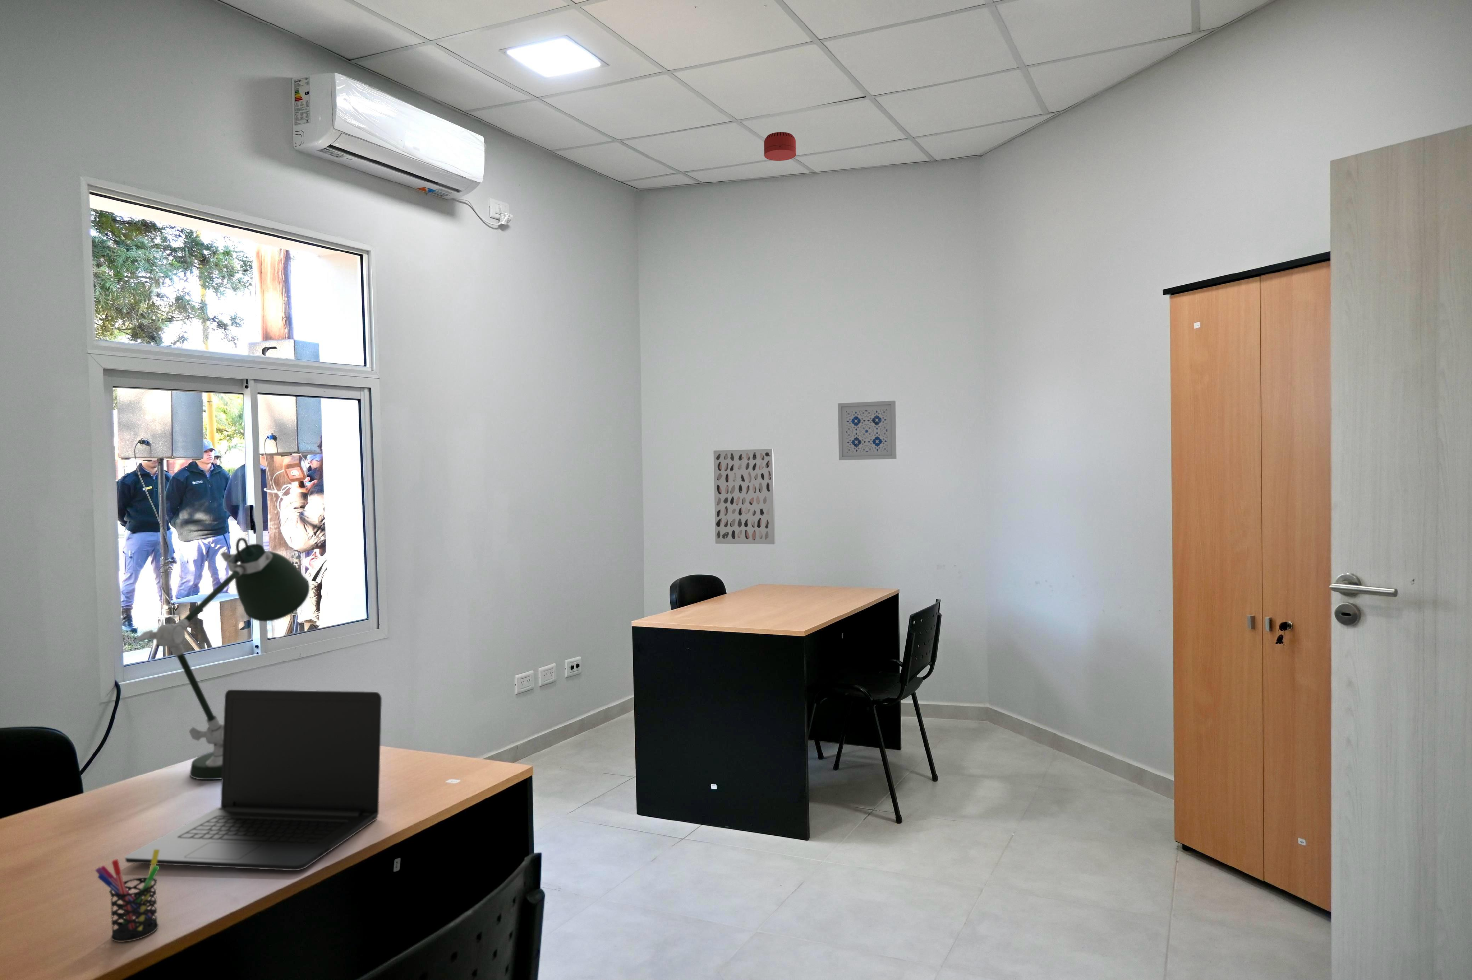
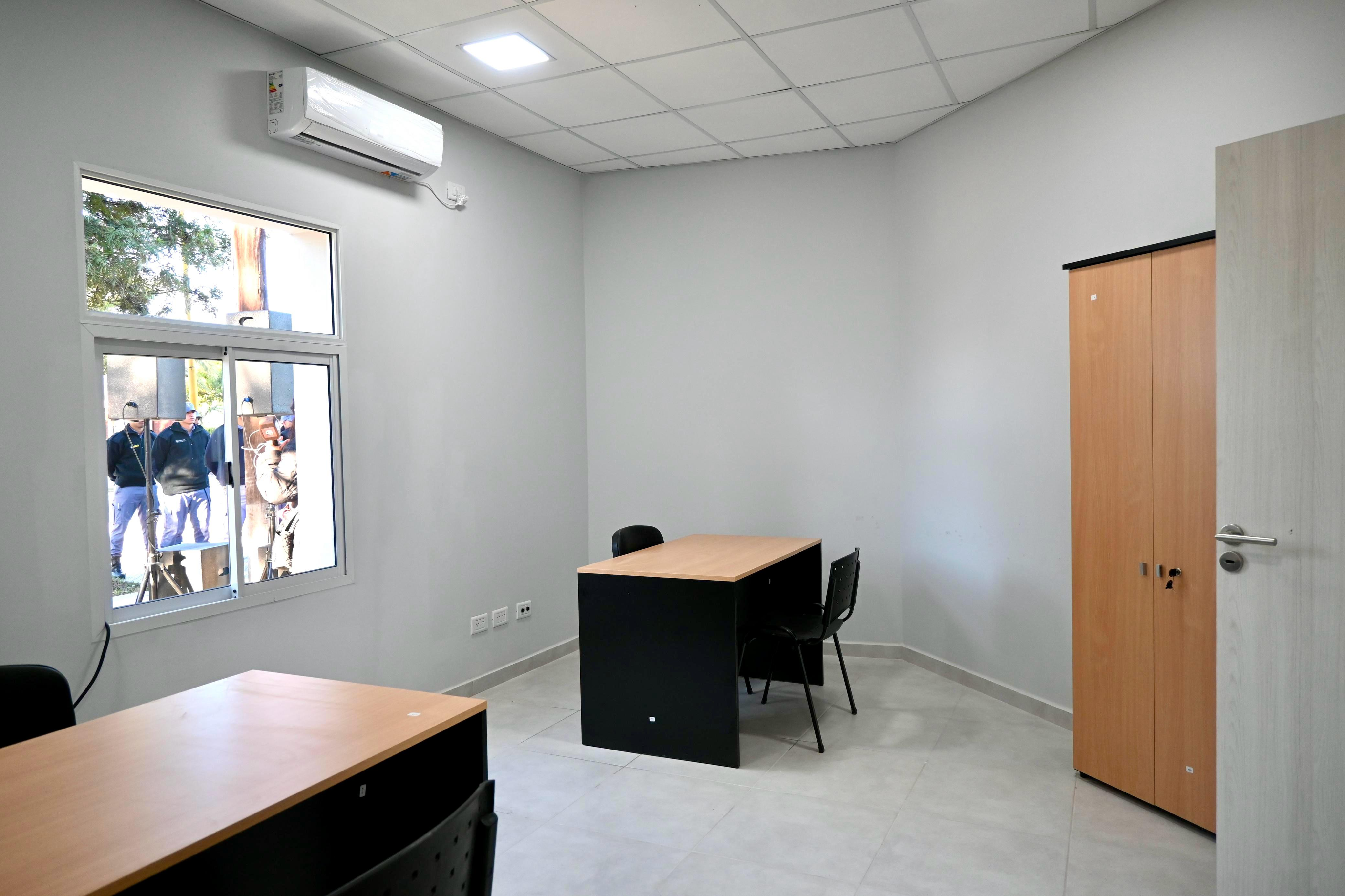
- smoke detector (780, 145)
- laptop (260, 773)
- pen holder (136, 892)
- desk lamp (251, 618)
- wall art (744, 497)
- wall art (867, 431)
